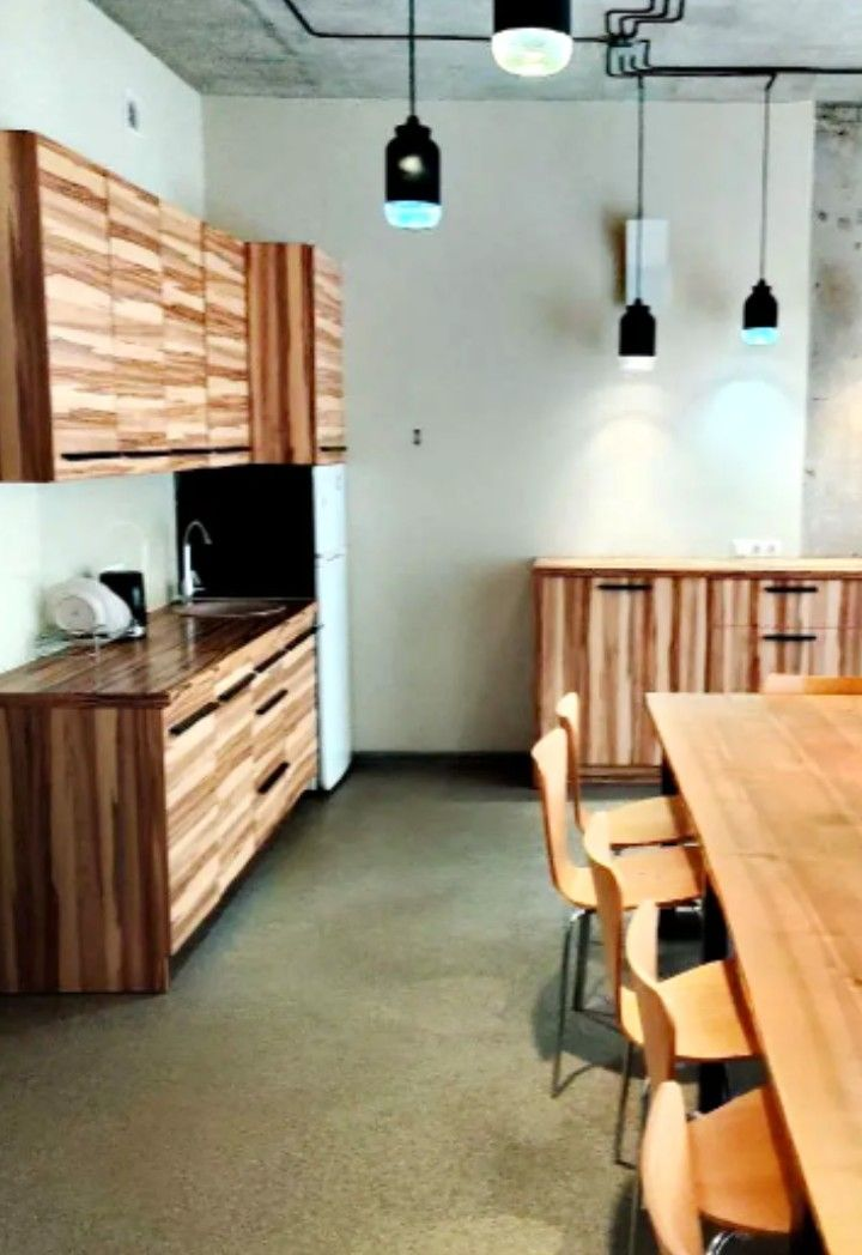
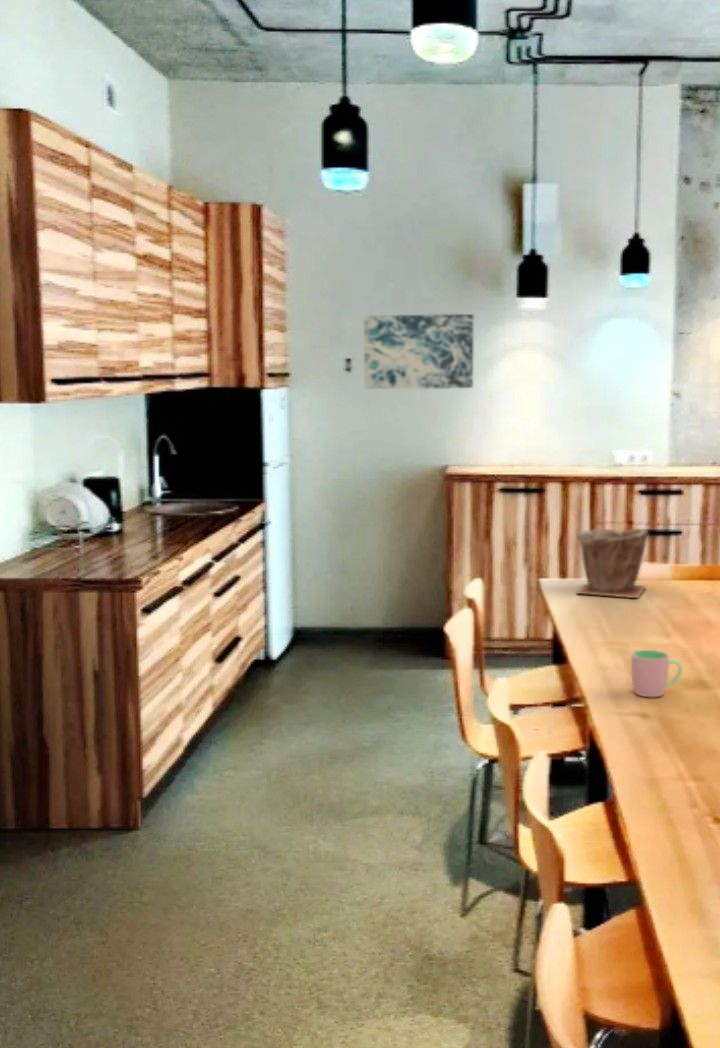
+ plant pot (612, 560)
+ wall art (418, 351)
+ cup (656, 674)
